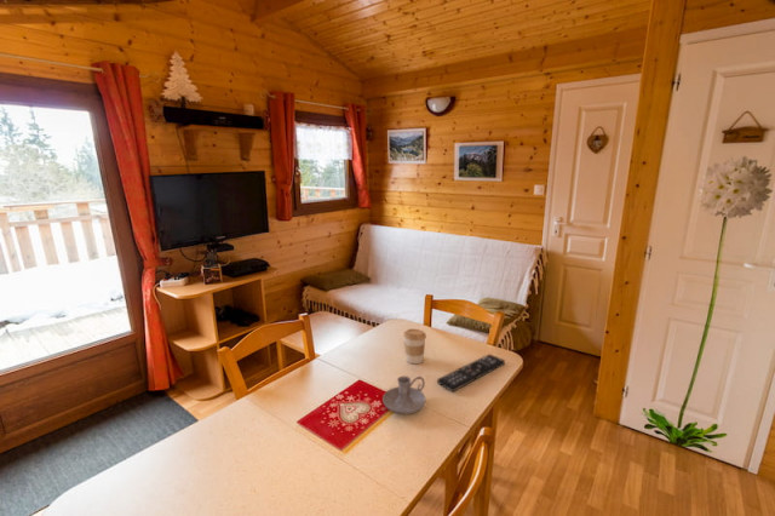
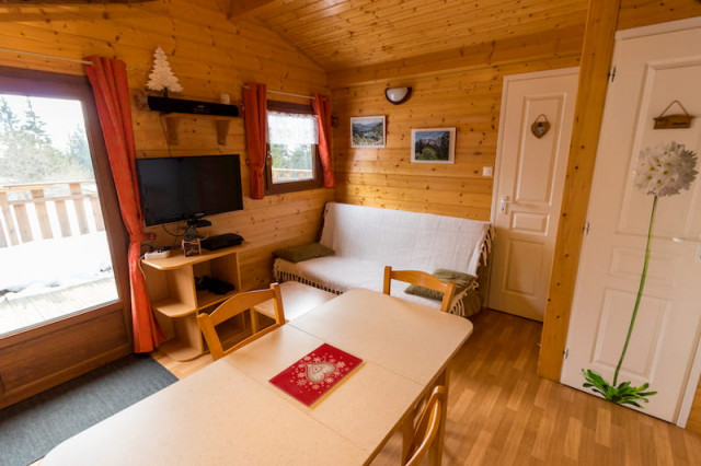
- candle holder (407, 390)
- coffee cup (414, 345)
- remote control (472, 369)
